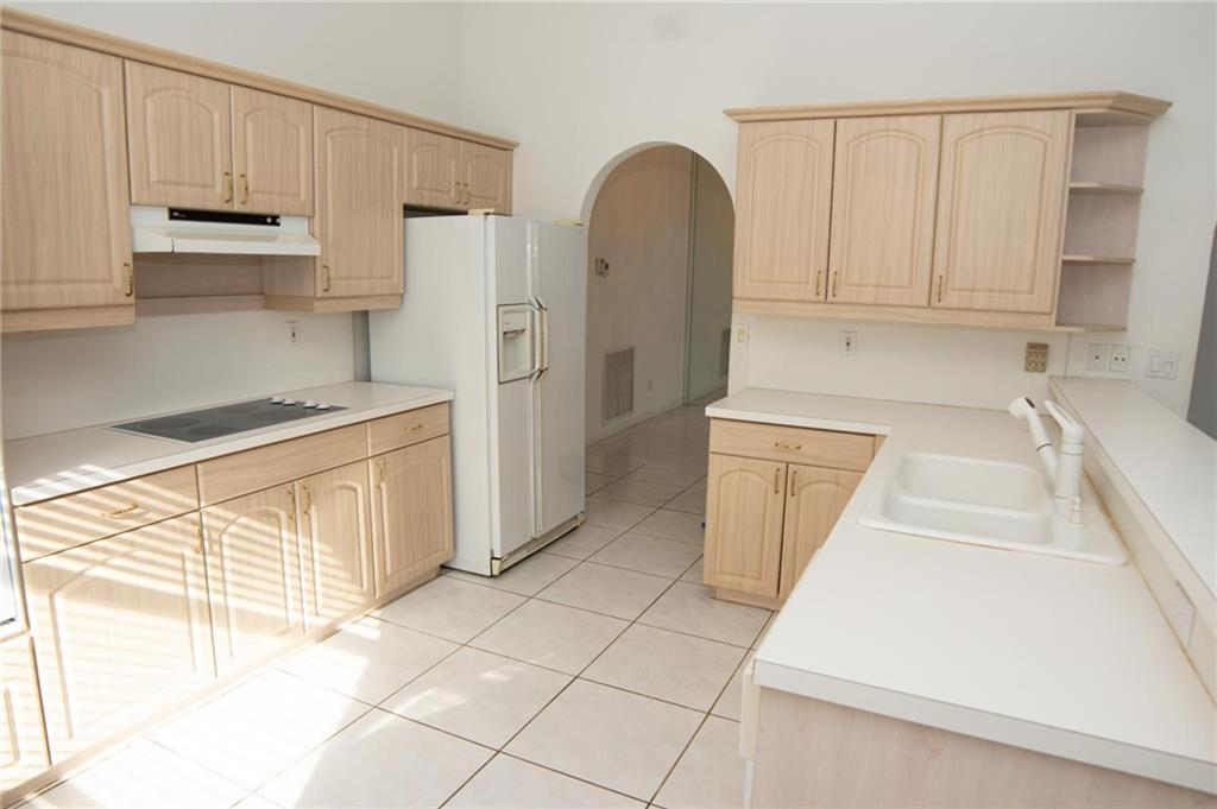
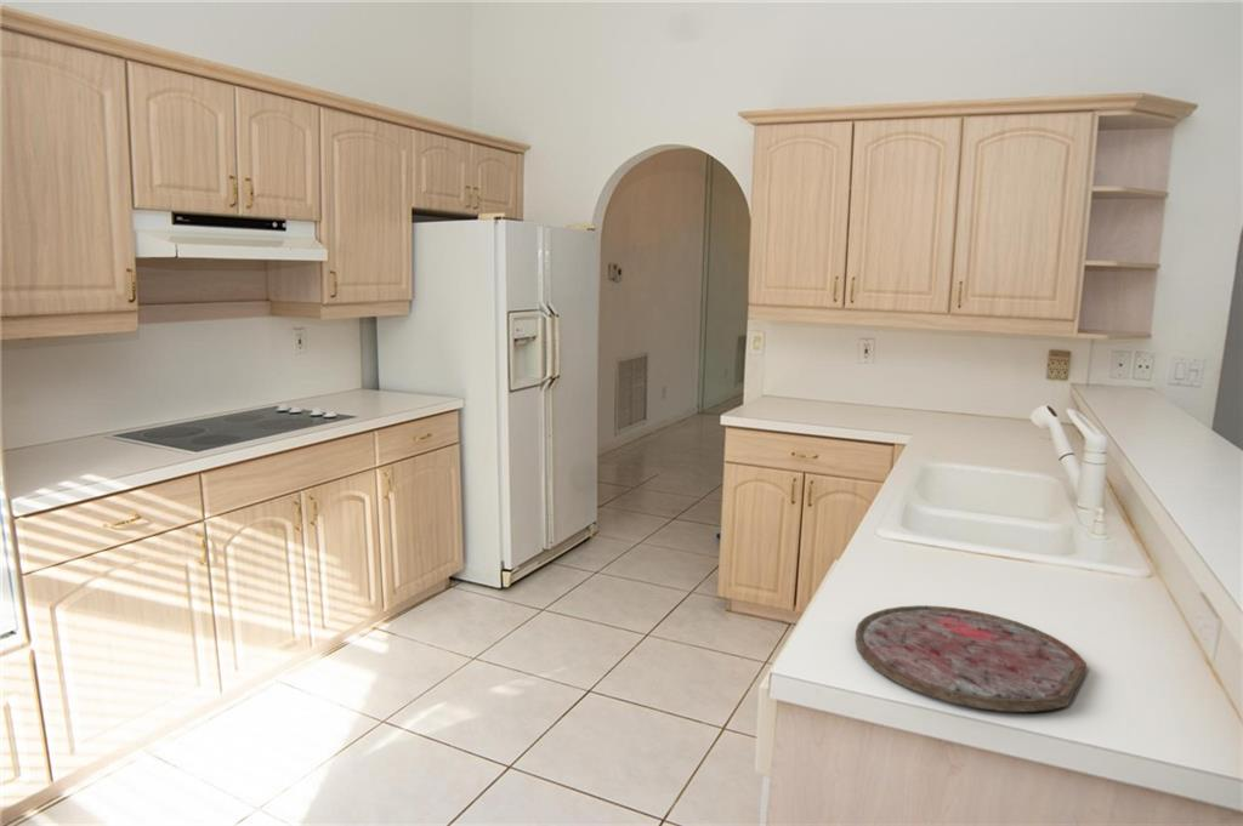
+ cutting board (965, 651)
